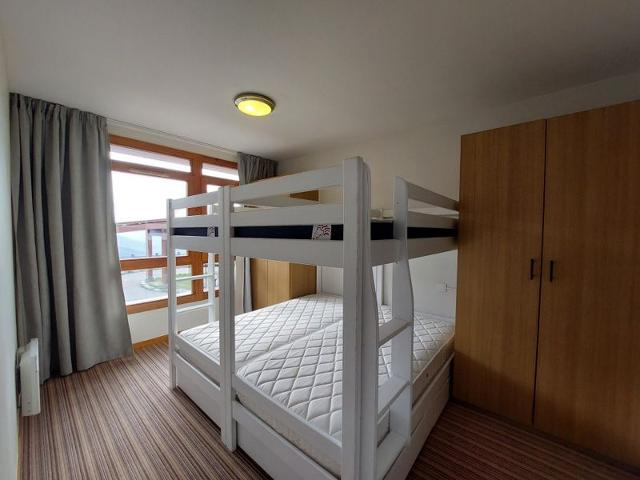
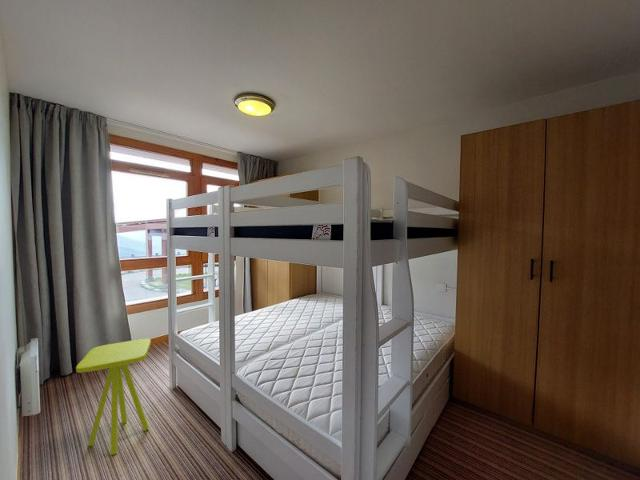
+ side table (119, 393)
